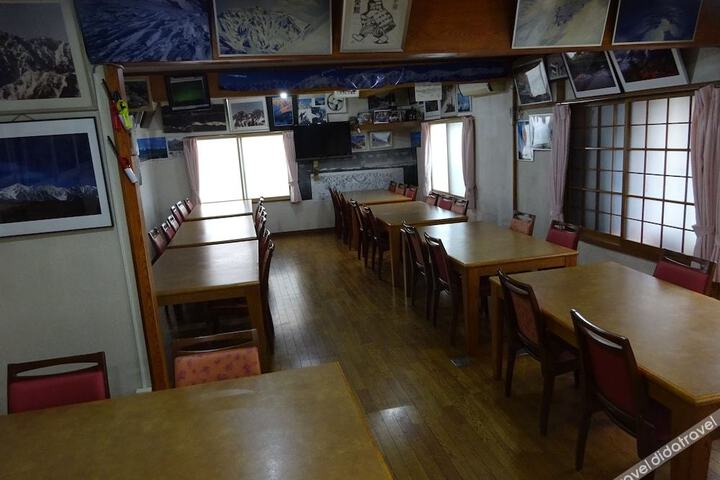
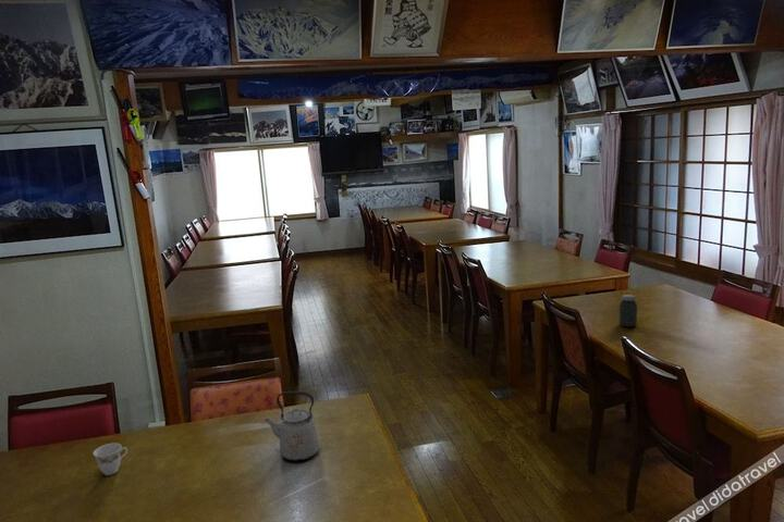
+ jar (627, 310)
+ kettle (290, 422)
+ teacup (111, 459)
